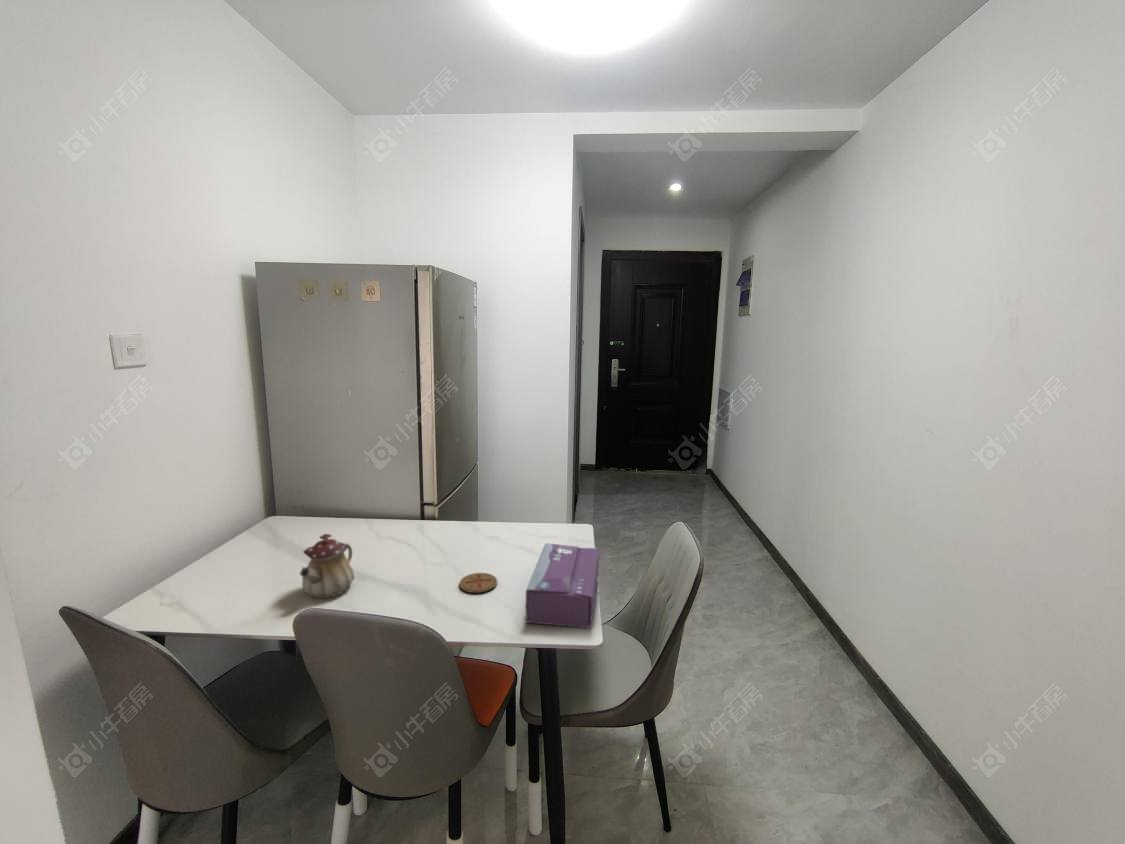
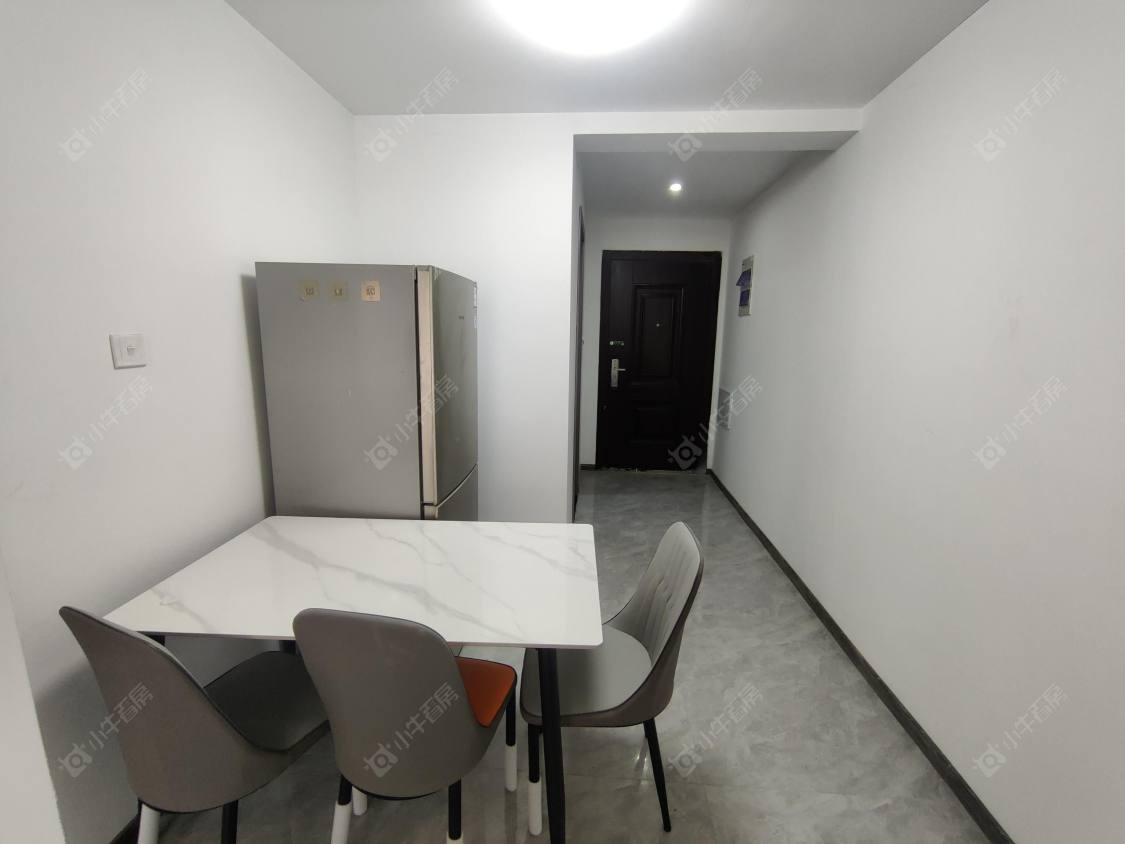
- tissue box (565, 581)
- coaster (478, 582)
- teapot (329, 559)
